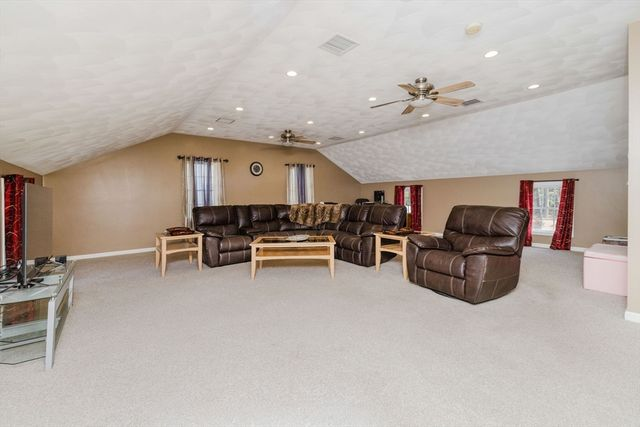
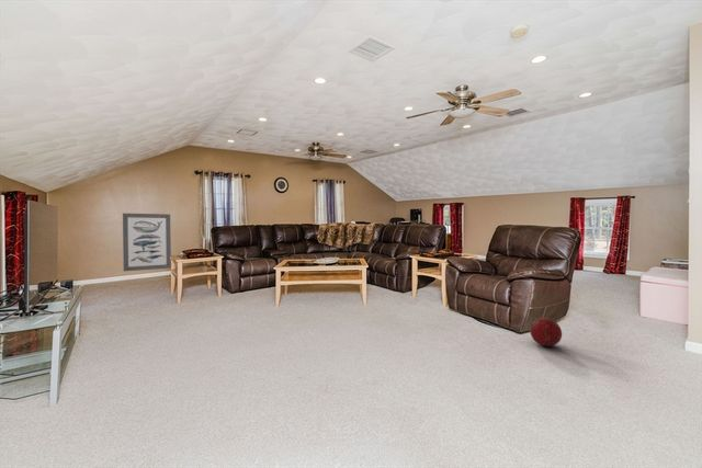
+ ball (545, 331)
+ wall art (147, 241)
